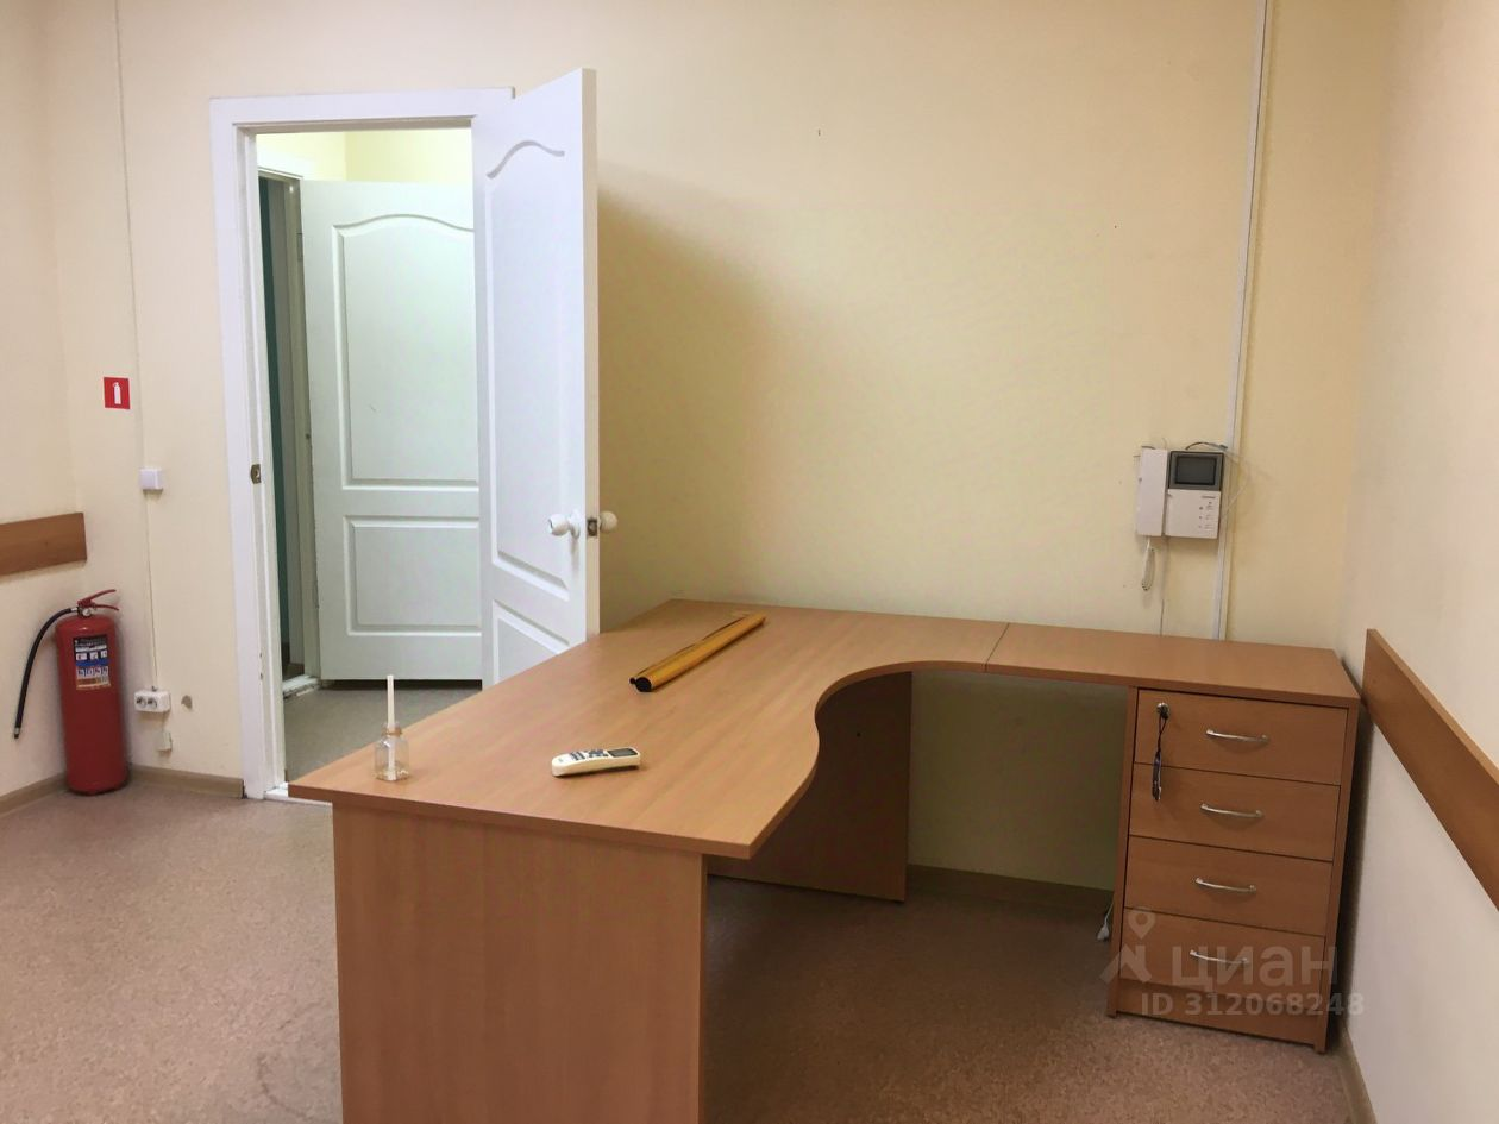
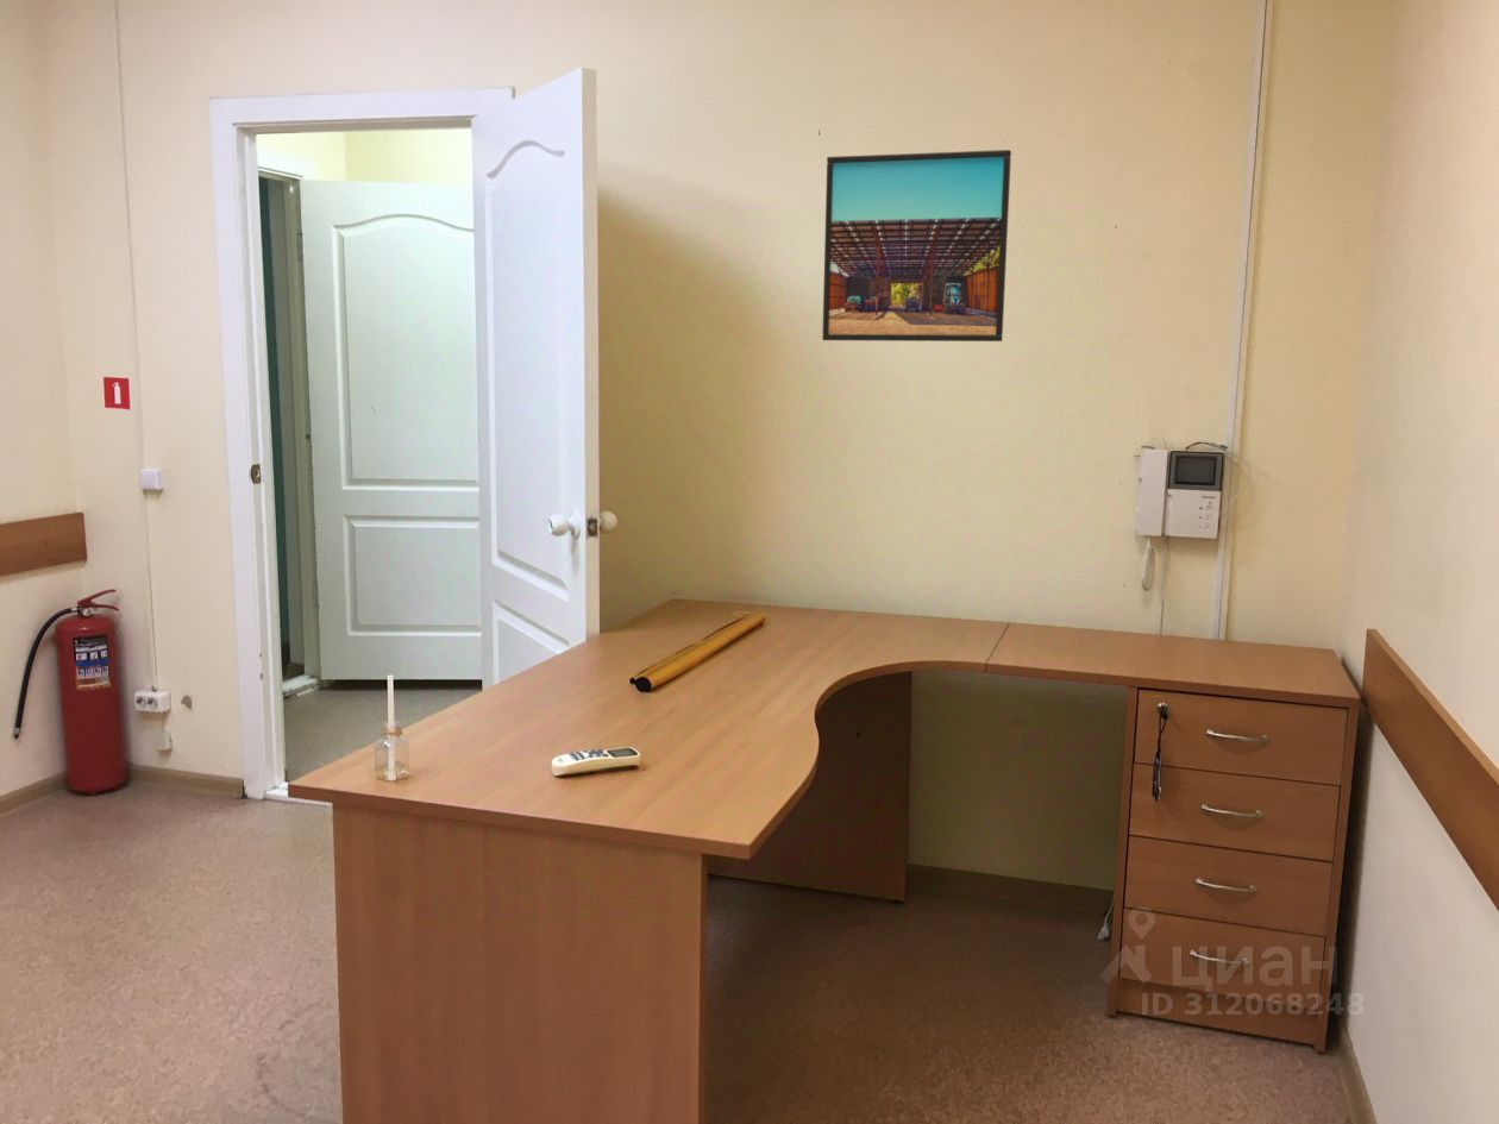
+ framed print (914, 247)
